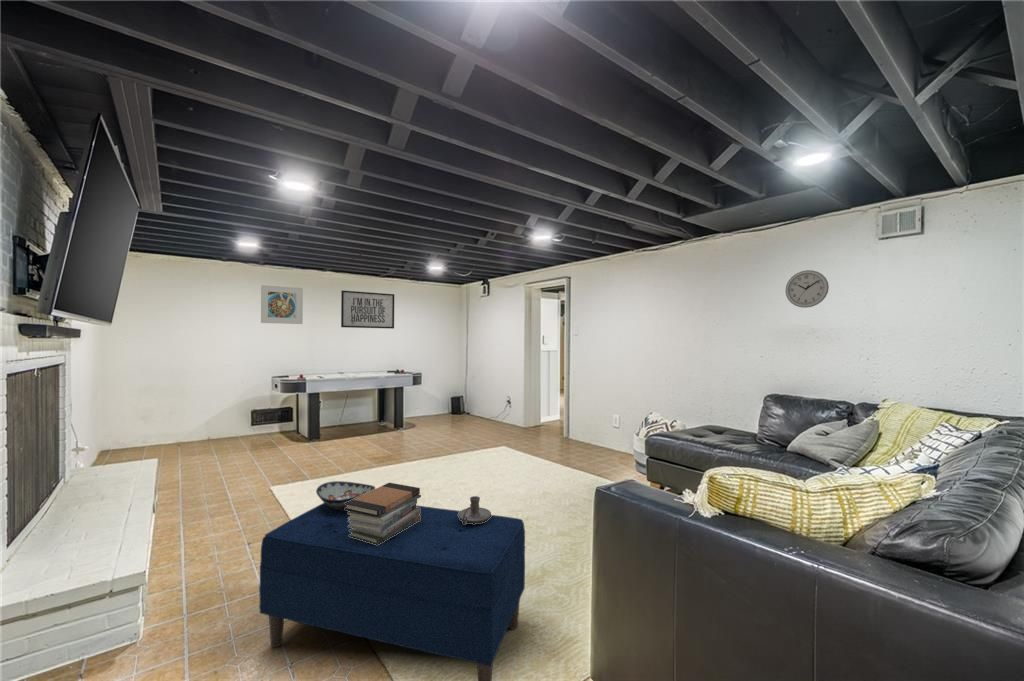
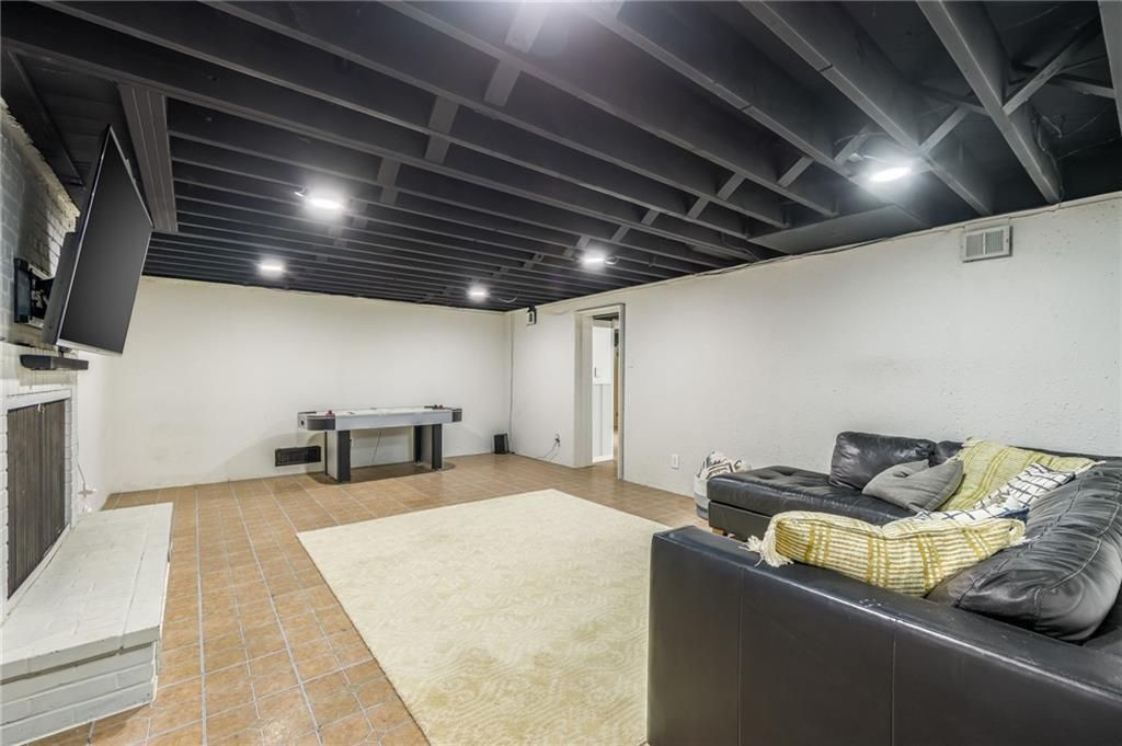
- candle holder (473, 509)
- wall clock (806, 288)
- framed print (282, 305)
- book stack (384, 511)
- bench (398, 581)
- decorative bowl (346, 496)
- mirror (368, 310)
